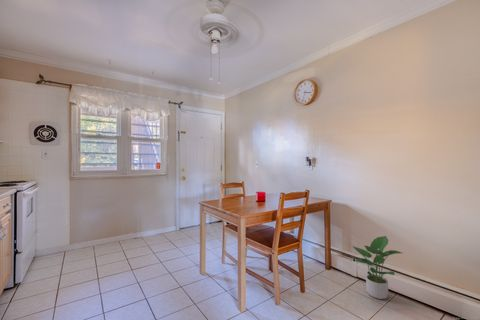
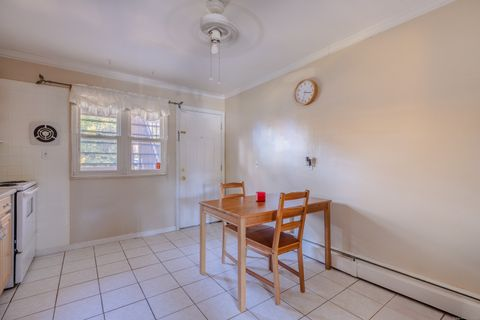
- potted plant (372, 265)
